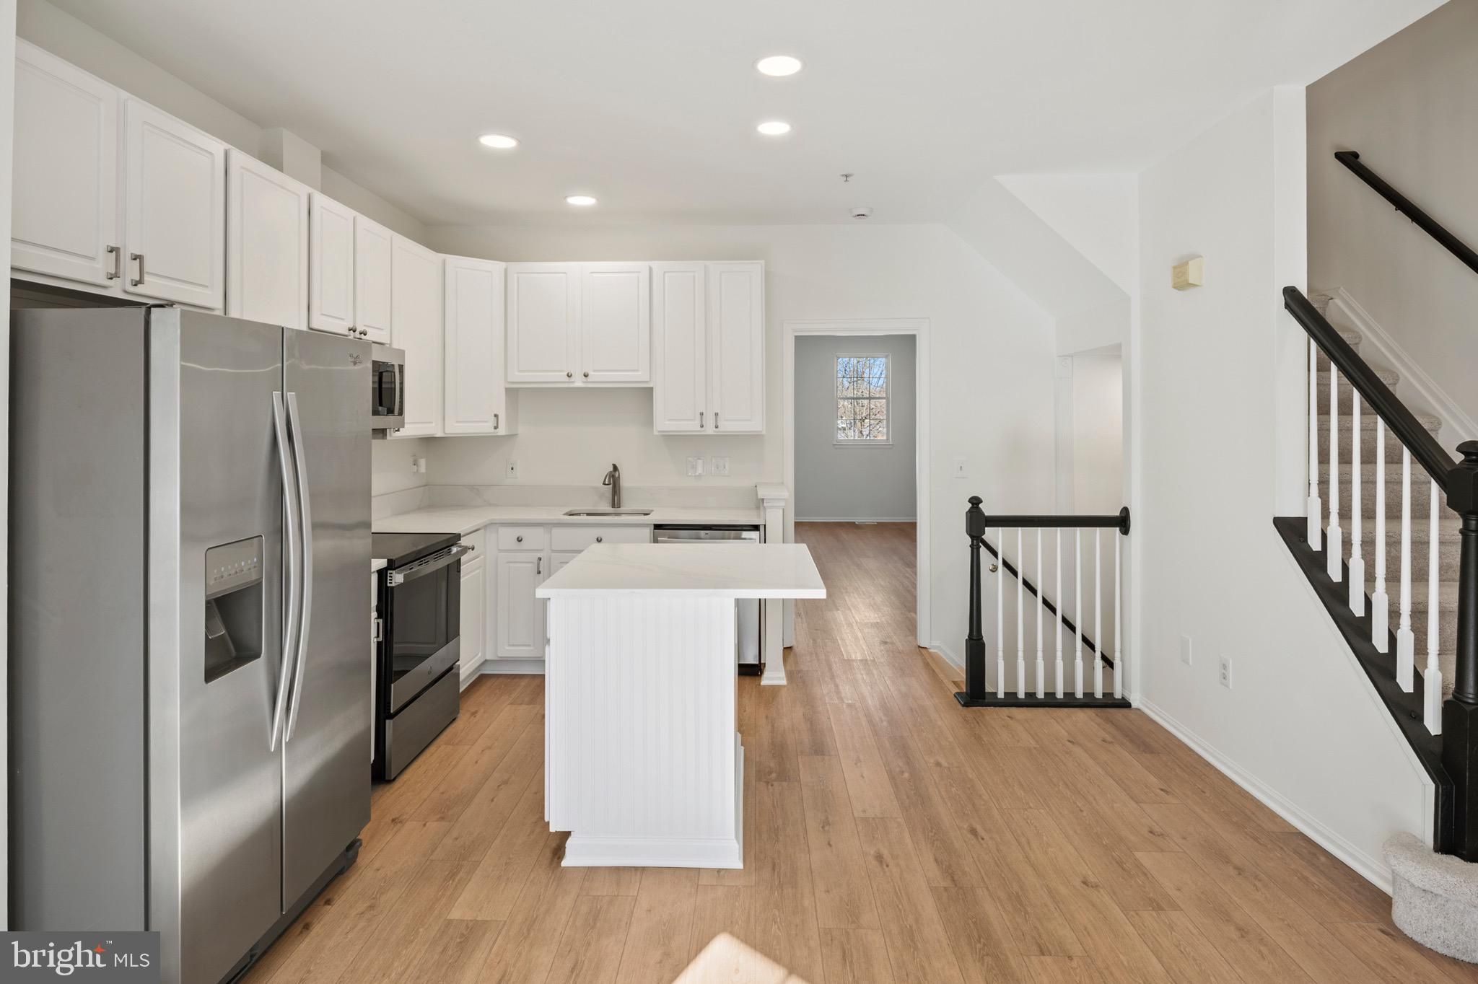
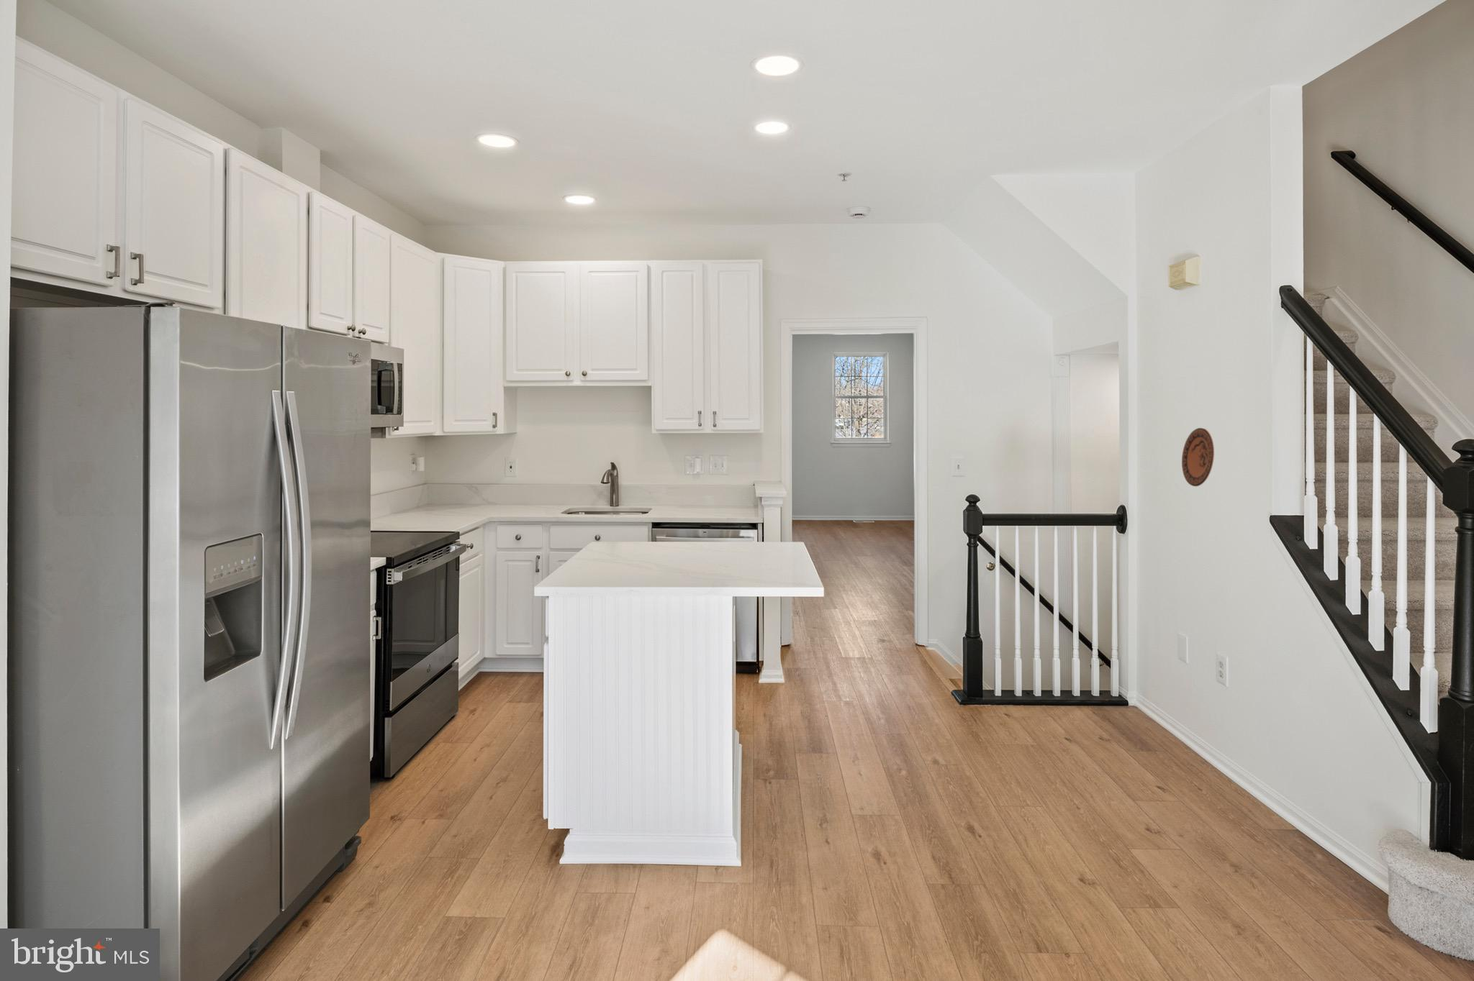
+ decorative plate (1198, 457)
